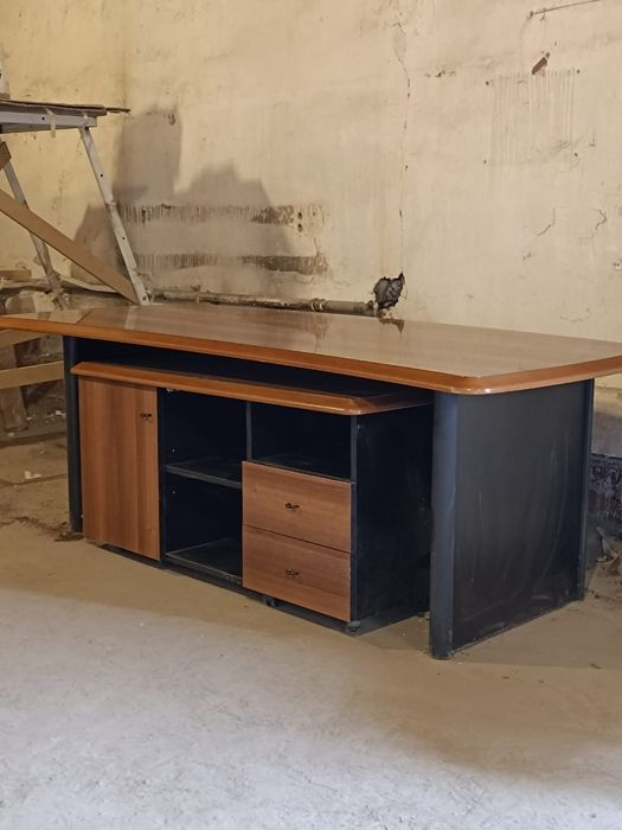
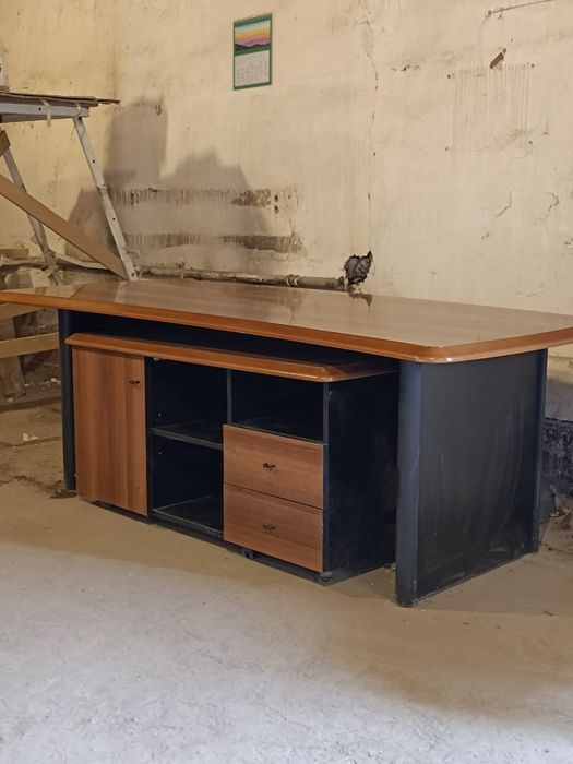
+ calendar (252, 51)
